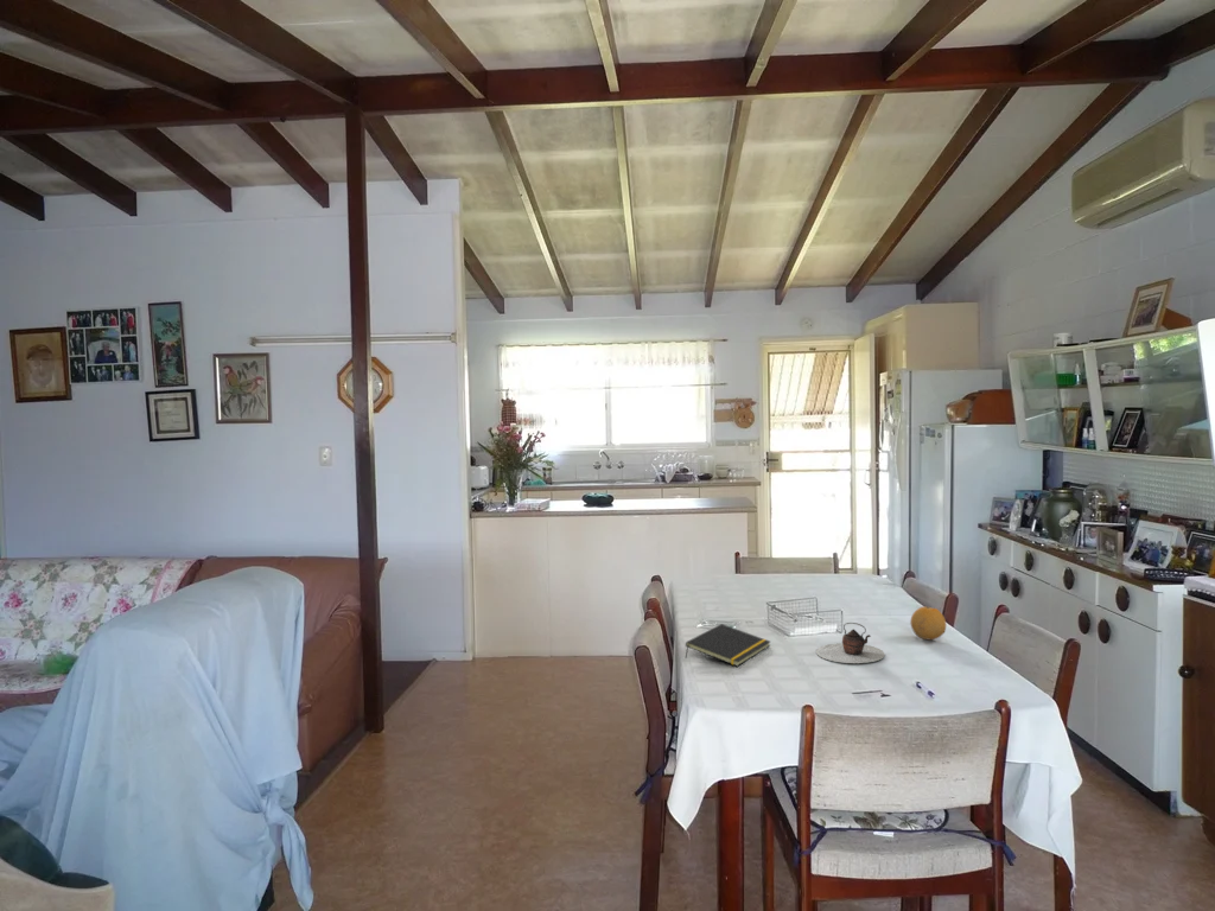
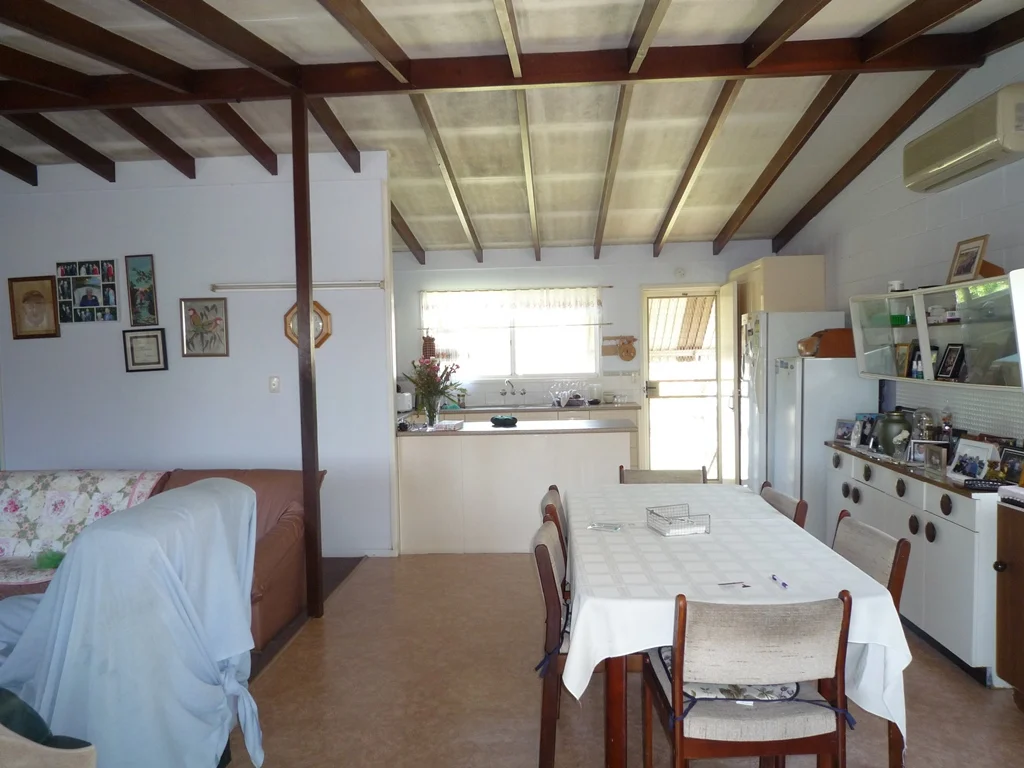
- teapot (850, 637)
- fruit (928, 623)
- notepad (729, 643)
